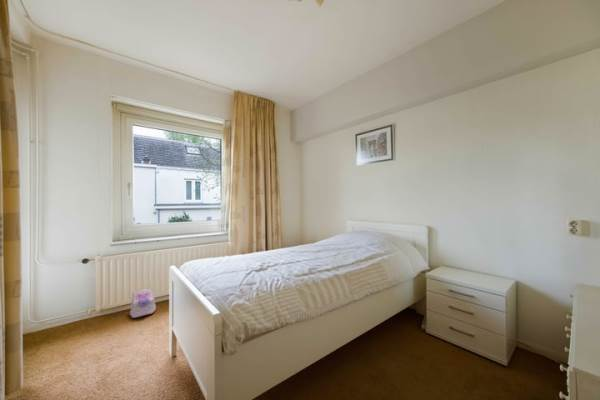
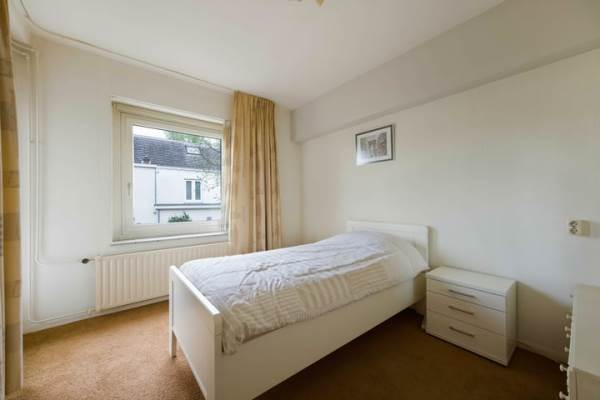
- plush toy (143, 301)
